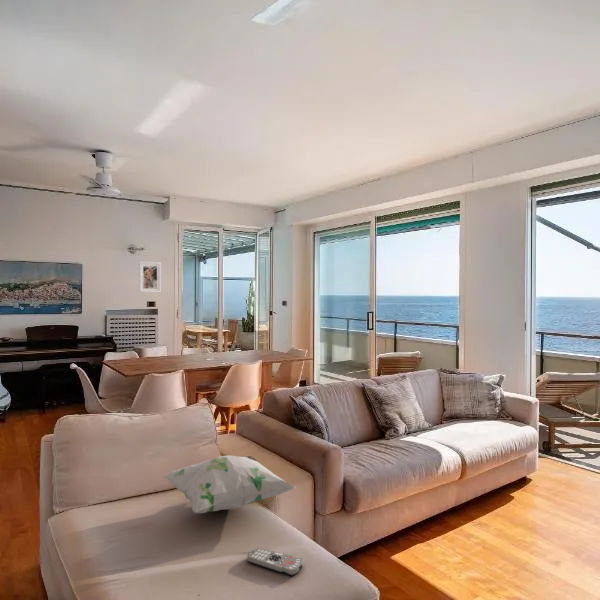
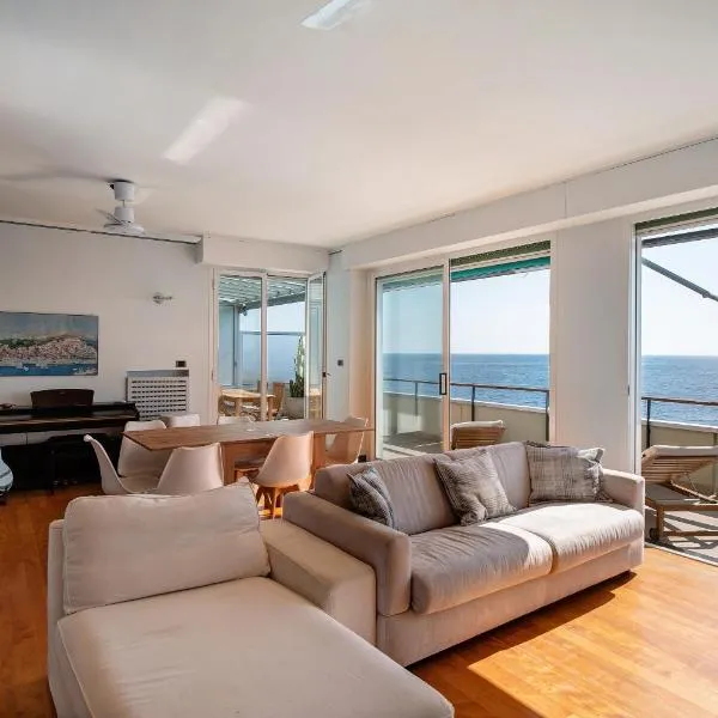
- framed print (150, 277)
- remote control (274, 560)
- decorative pillow (227, 480)
